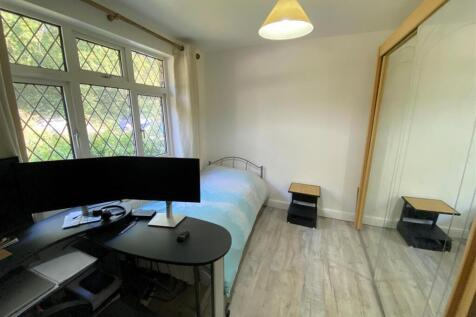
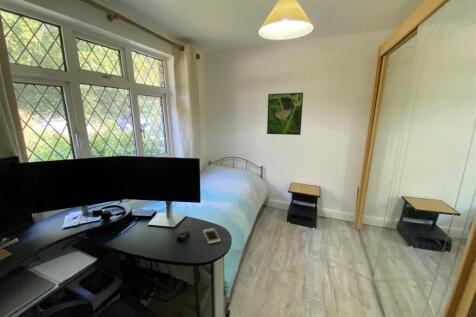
+ cell phone (211, 235)
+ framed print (284, 114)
